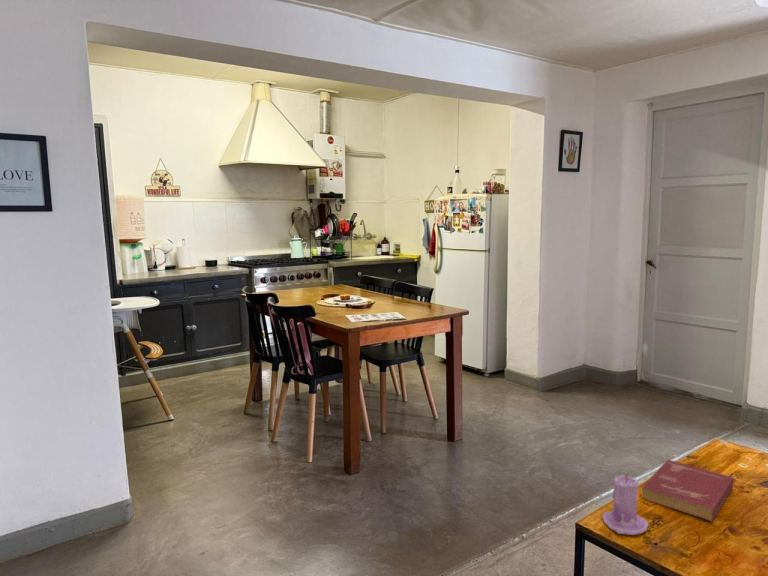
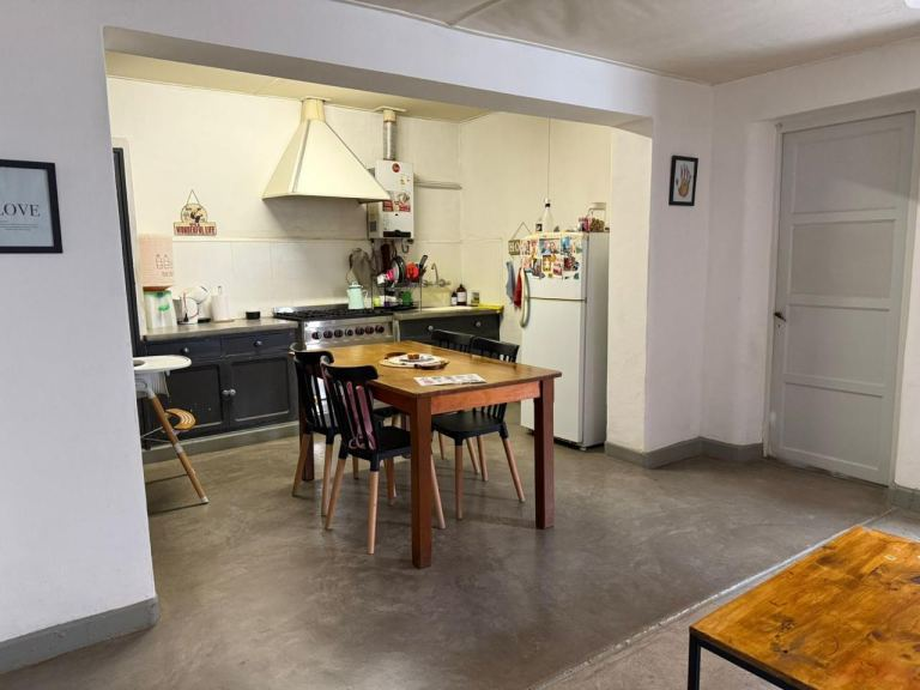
- candle (626, 497)
- book (687, 487)
